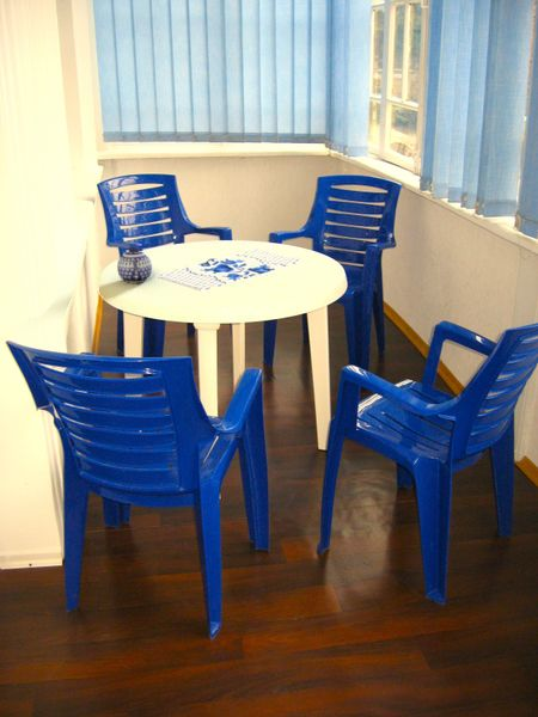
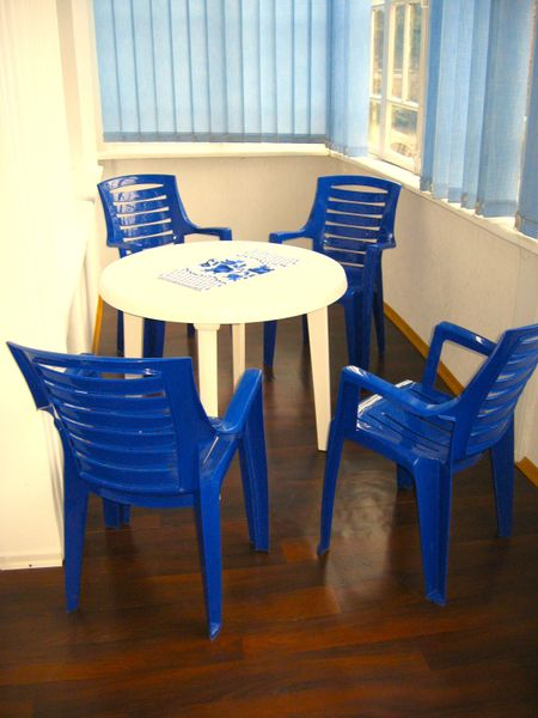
- teapot (134, 263)
